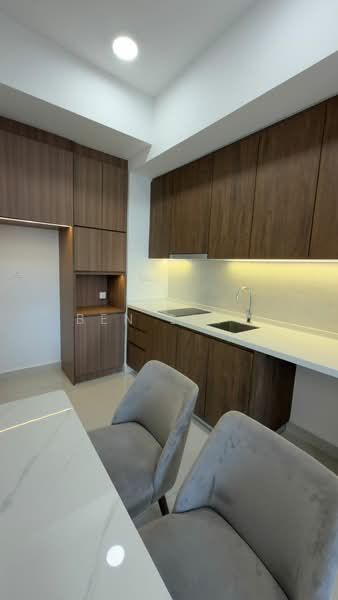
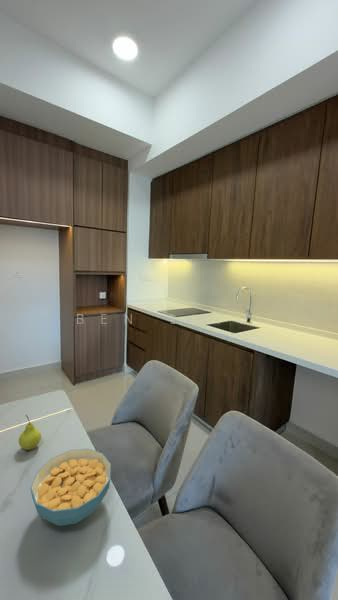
+ cereal bowl (73, 491)
+ fruit (30, 432)
